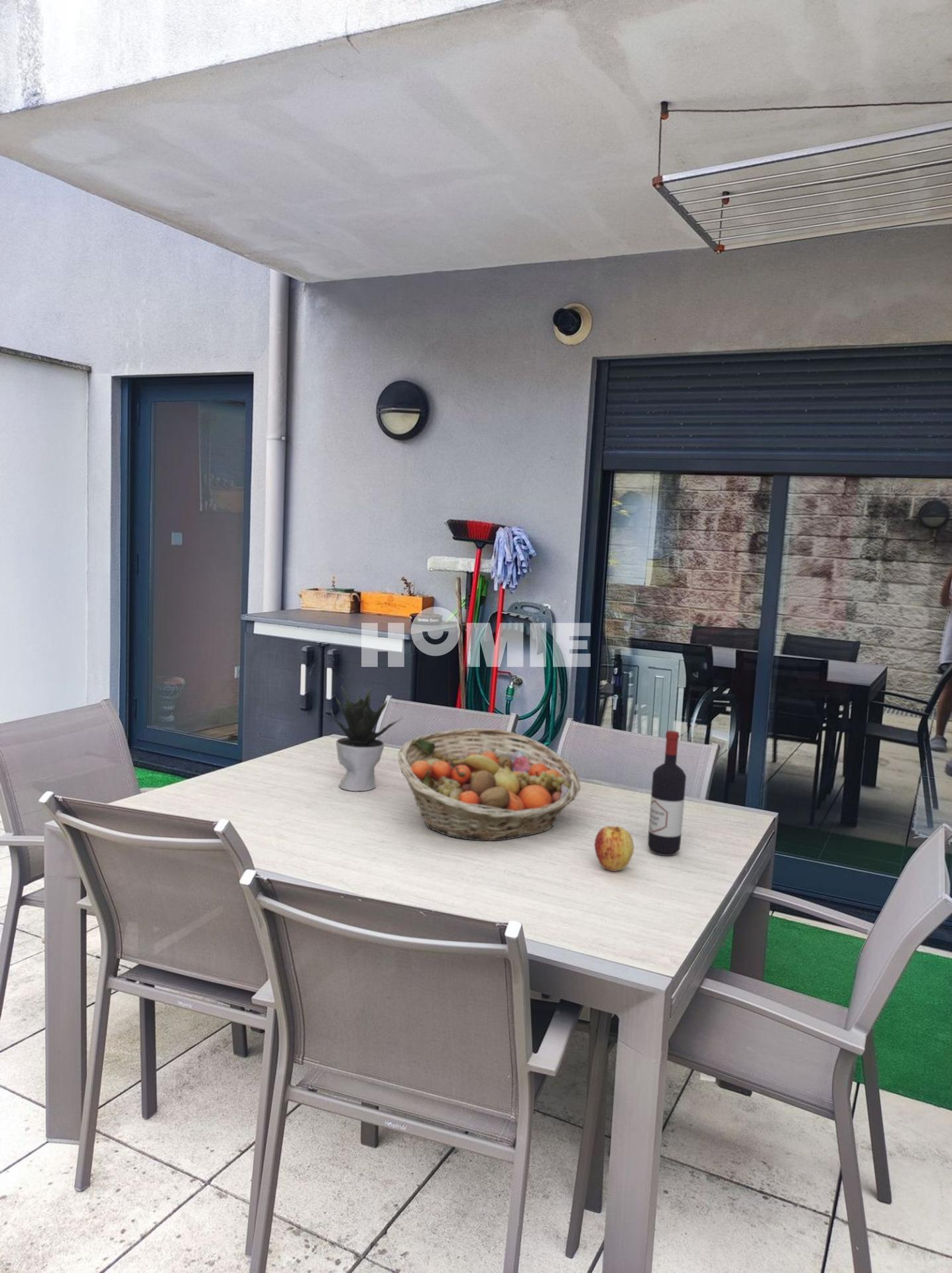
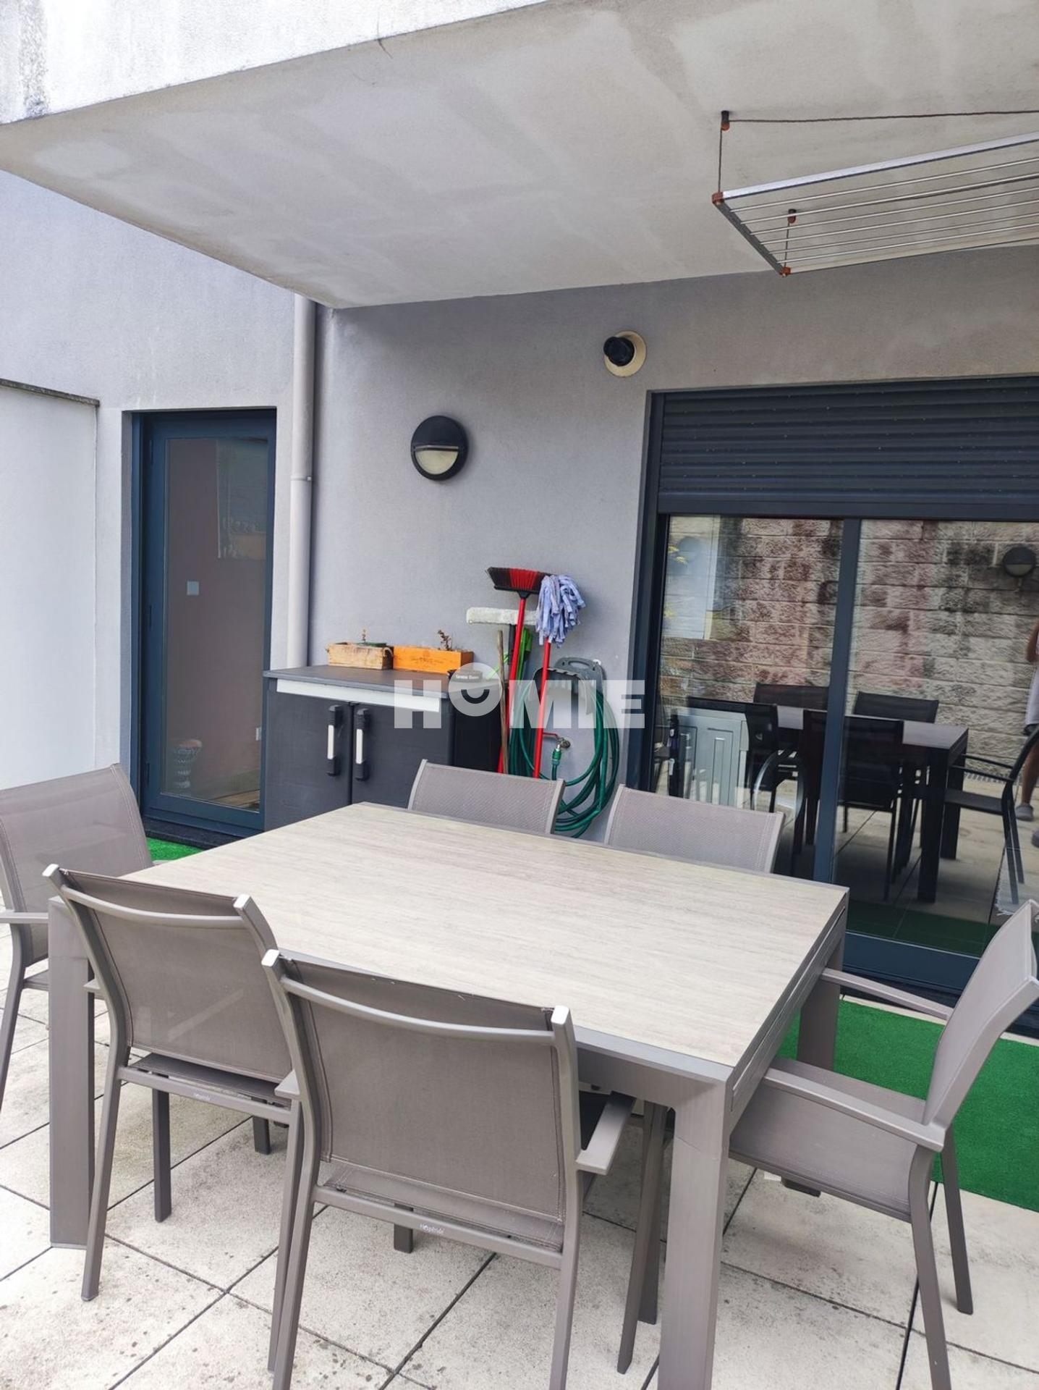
- potted plant (356, 736)
- apple (614, 847)
- fruit basket (488, 782)
- wine bottle (668, 792)
